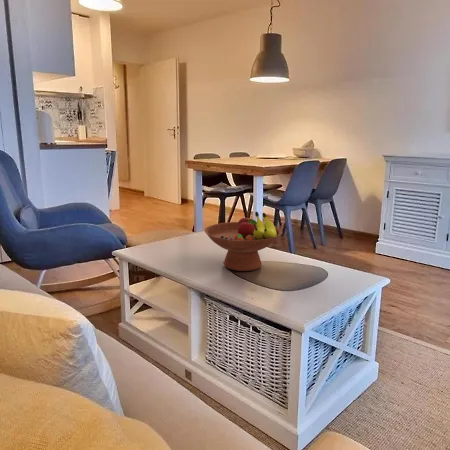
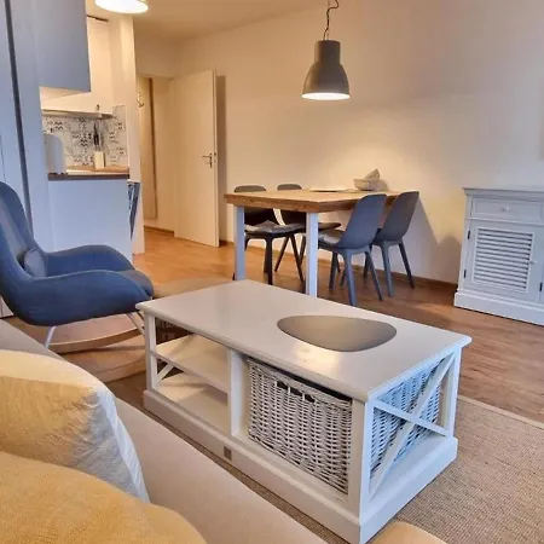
- fruit bowl (242, 241)
